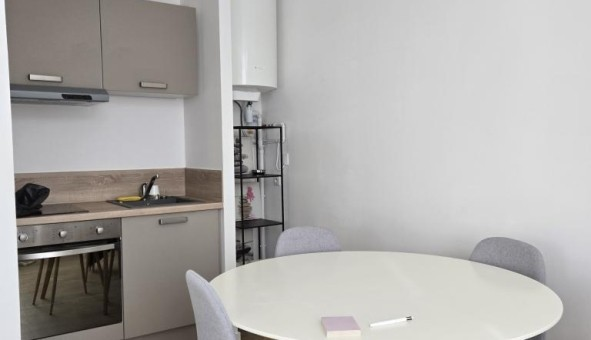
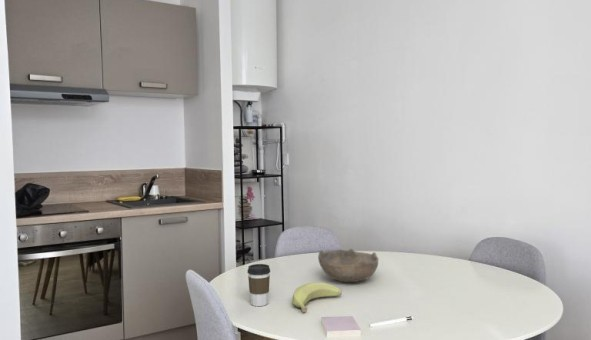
+ banana (315, 295)
+ coffee cup (259, 284)
+ bowl (348, 266)
